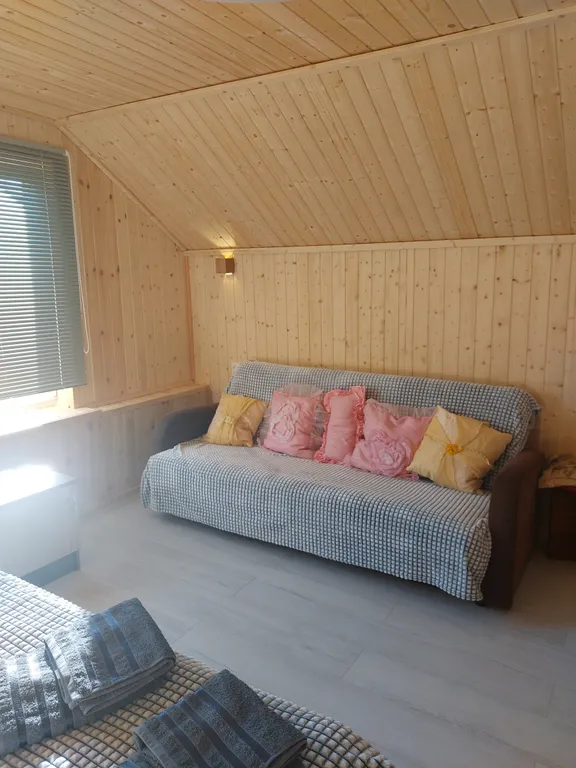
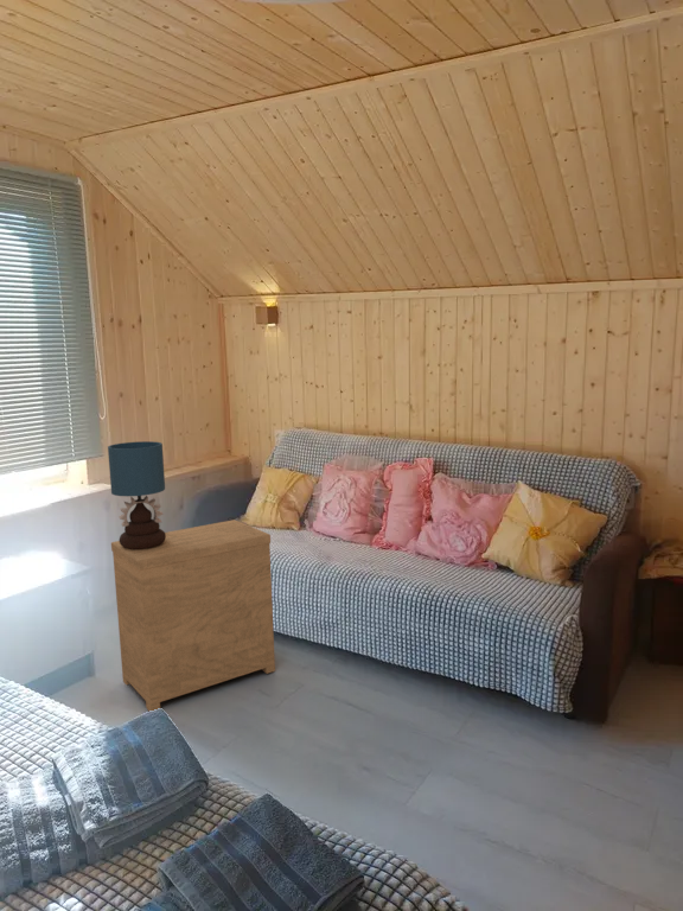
+ side table (193, 606)
+ table lamp (139, 495)
